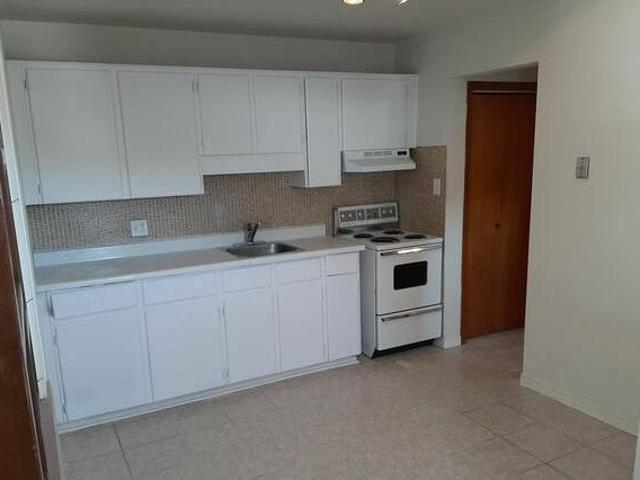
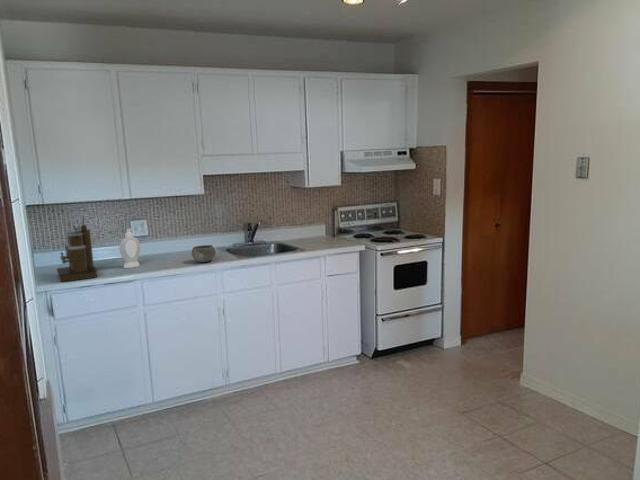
+ coffee maker (74, 246)
+ bowl (204, 253)
+ soap bottle (130, 248)
